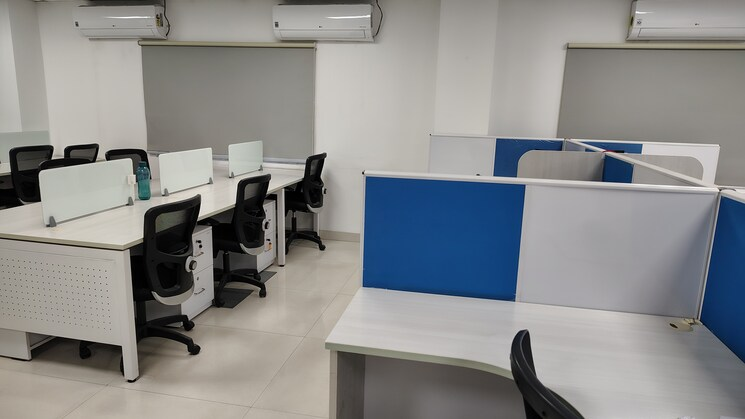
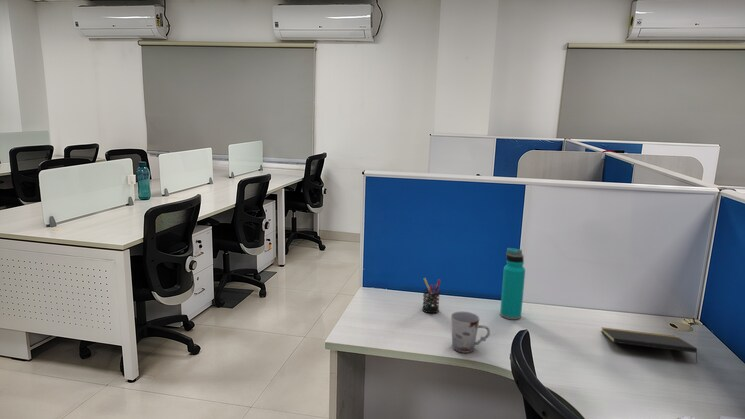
+ pen holder (433, 293)
+ notepad (645, 339)
+ water bottle (513, 282)
+ cup (469, 333)
